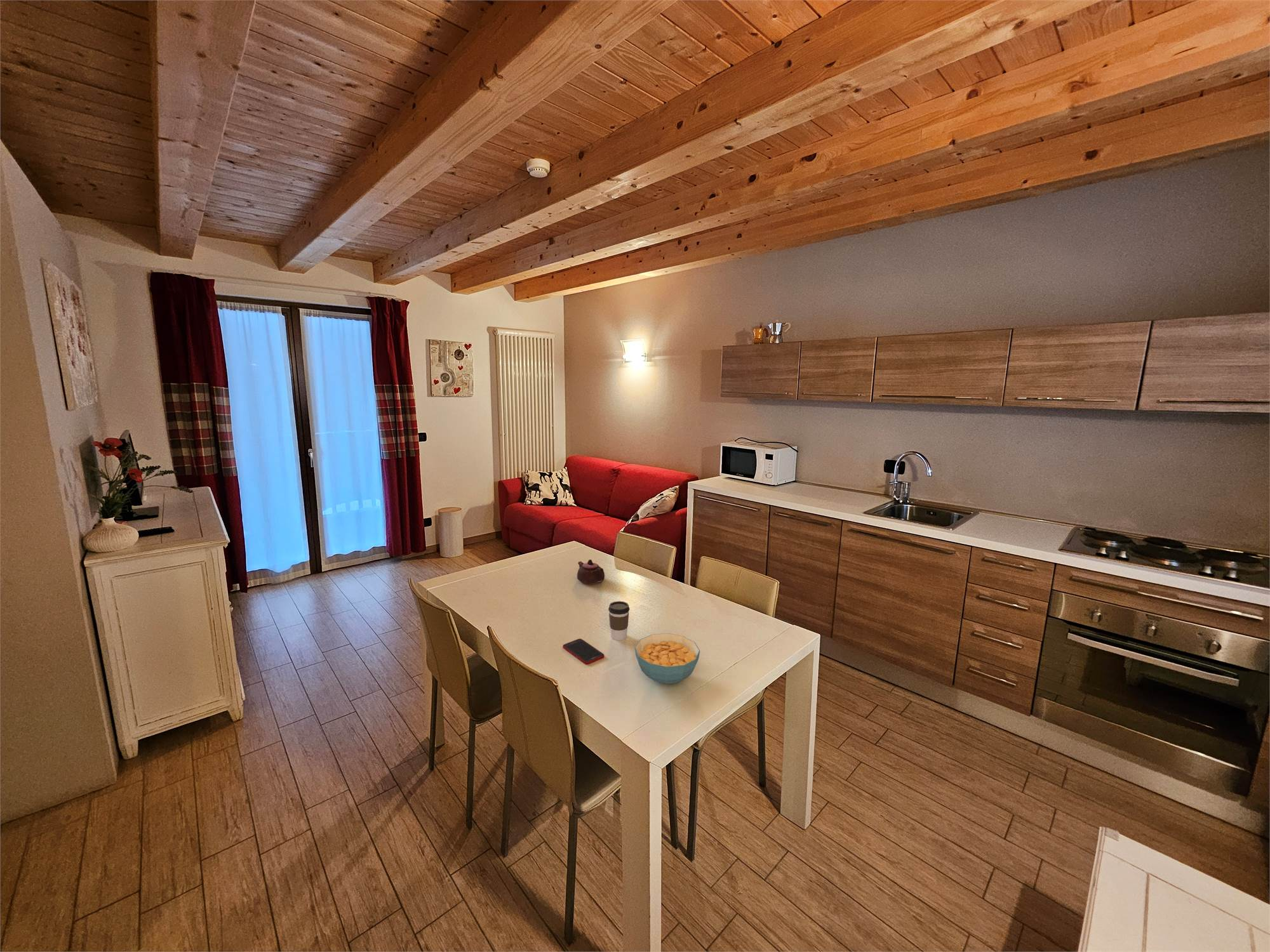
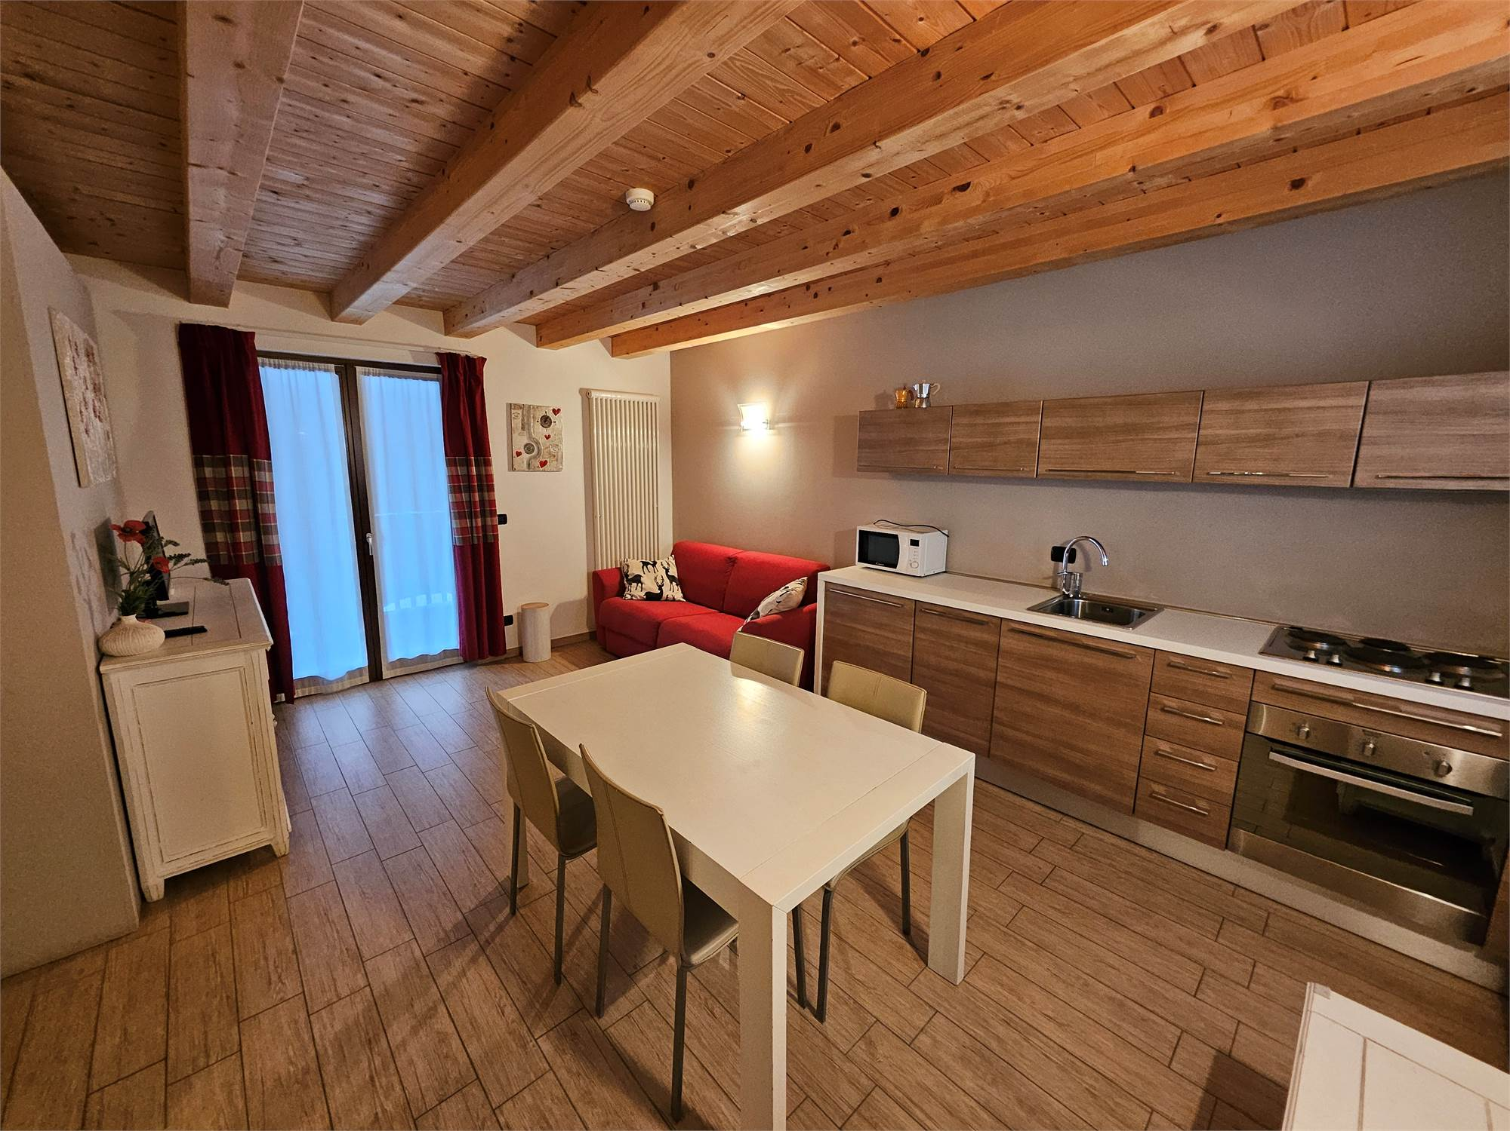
- coffee cup (618, 621)
- teapot (591, 570)
- cell phone (583, 651)
- cereal bowl (667, 663)
